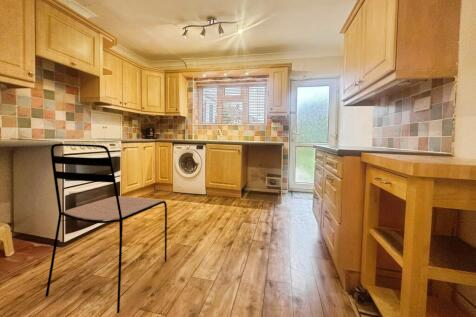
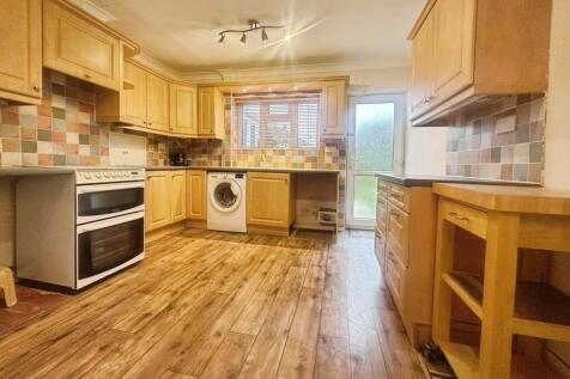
- dining chair (116, 212)
